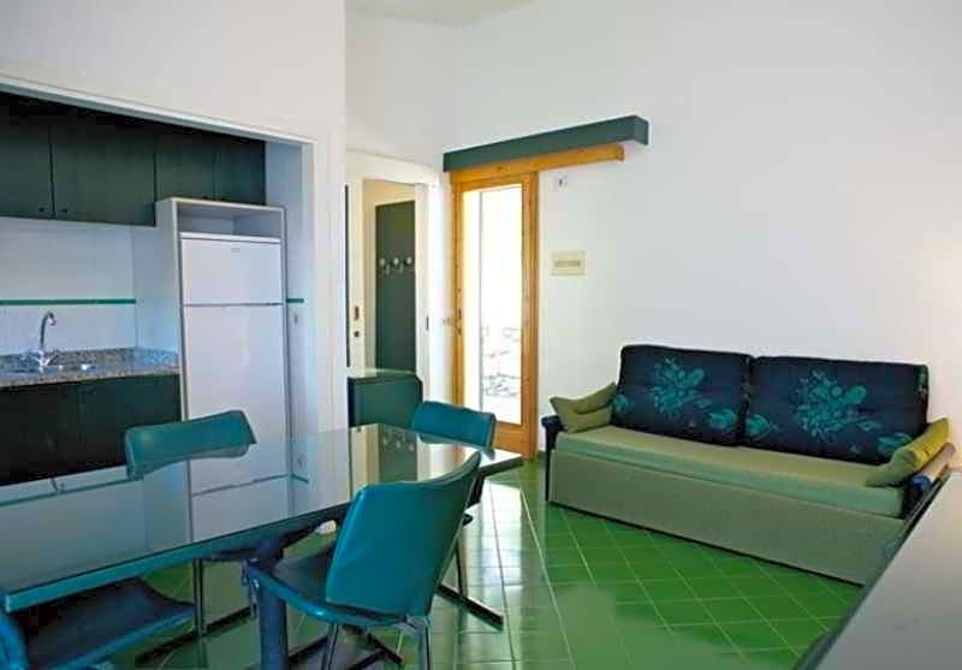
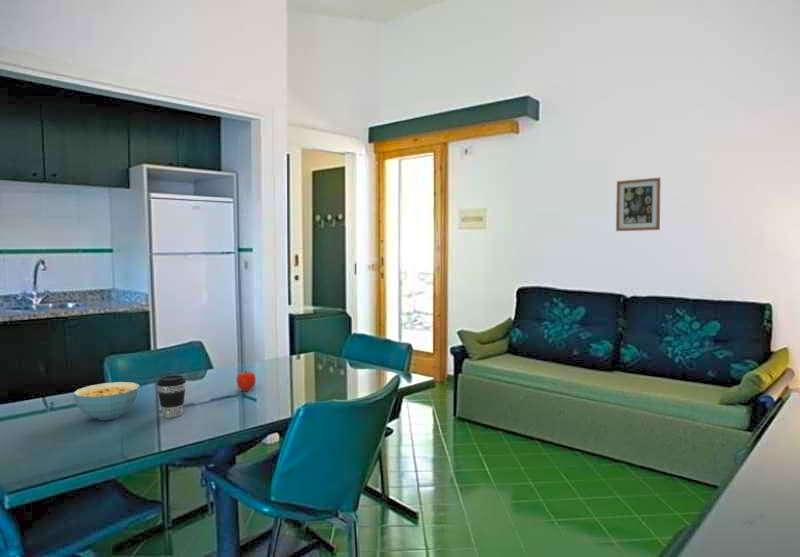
+ cereal bowl (107, 403)
+ wall art (637, 205)
+ coffee cup (171, 396)
+ fruit (246, 380)
